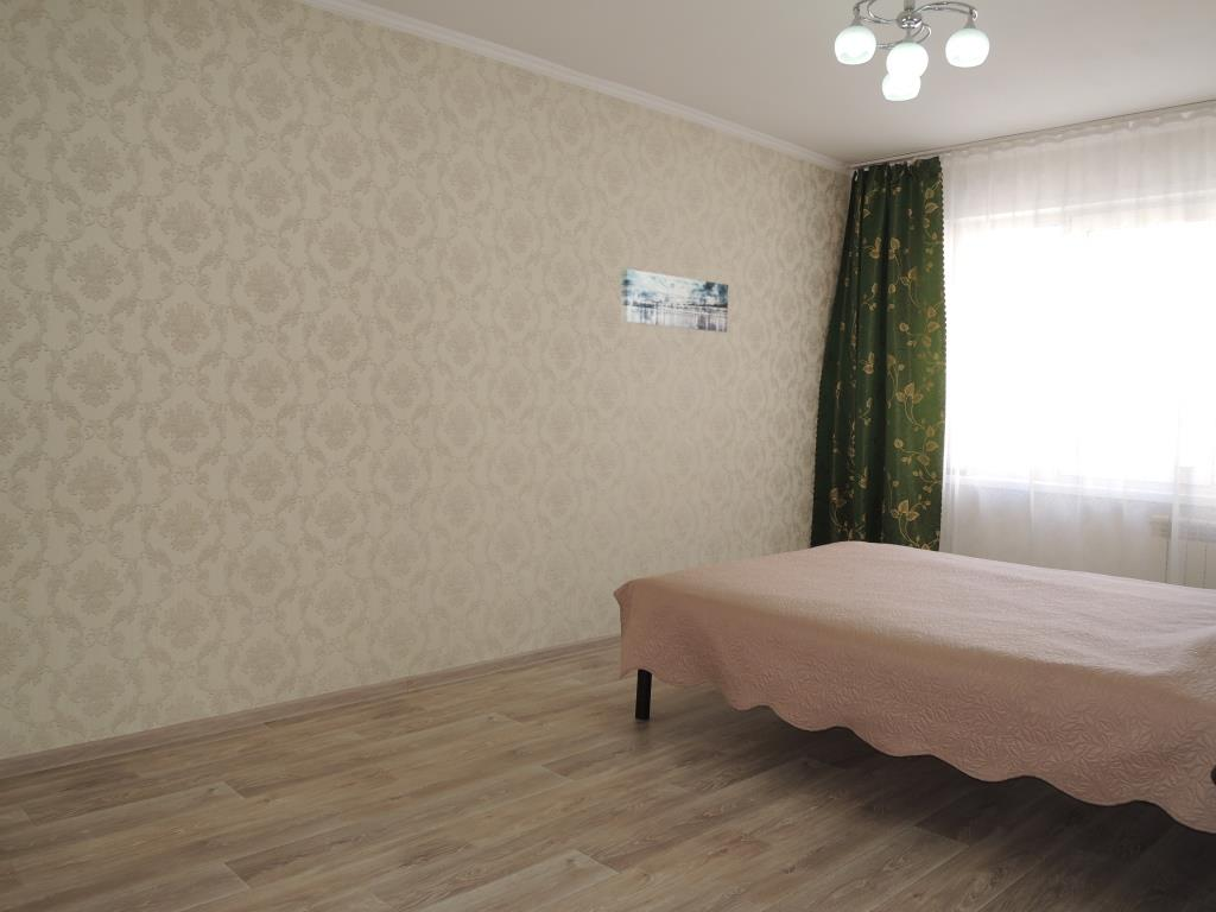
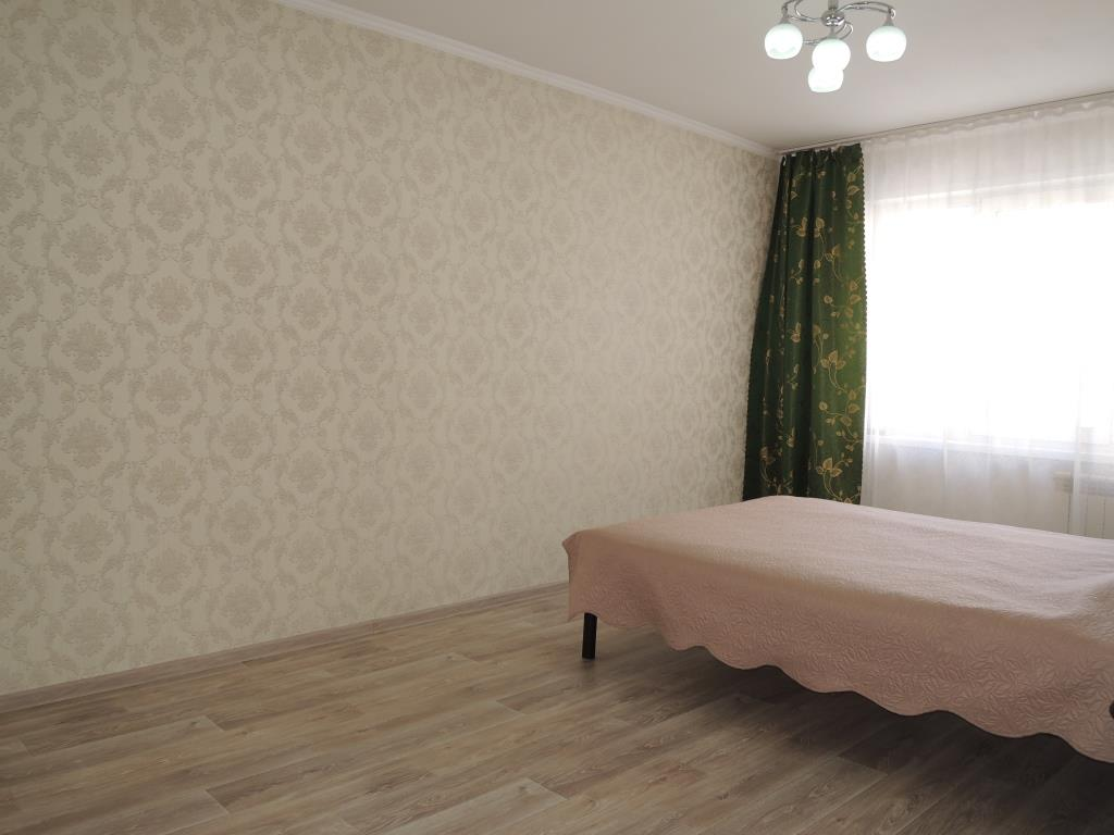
- wall art (677, 302)
